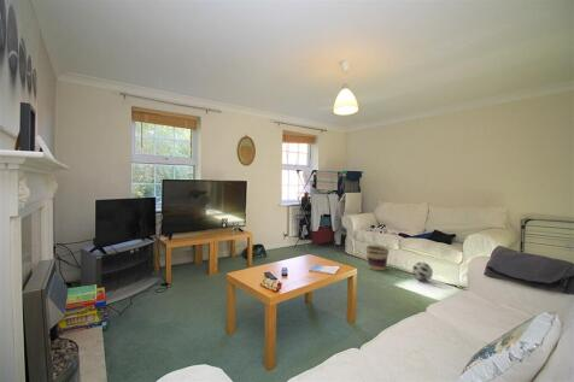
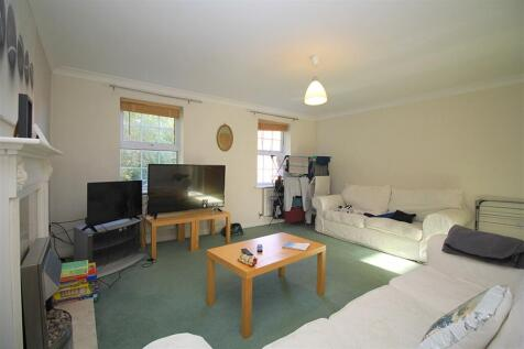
- soccer ball (422, 271)
- basket (376, 258)
